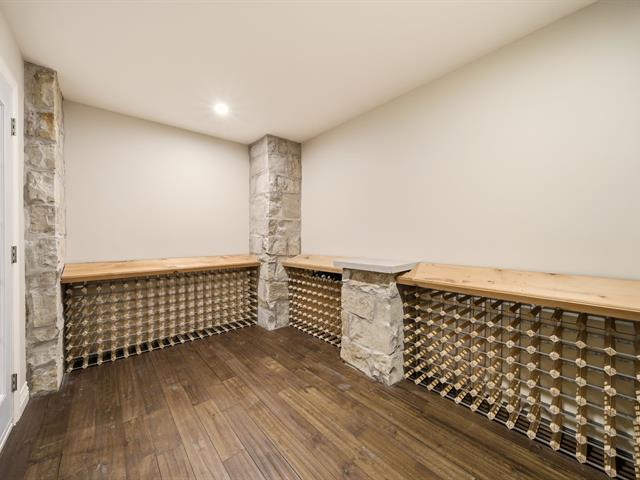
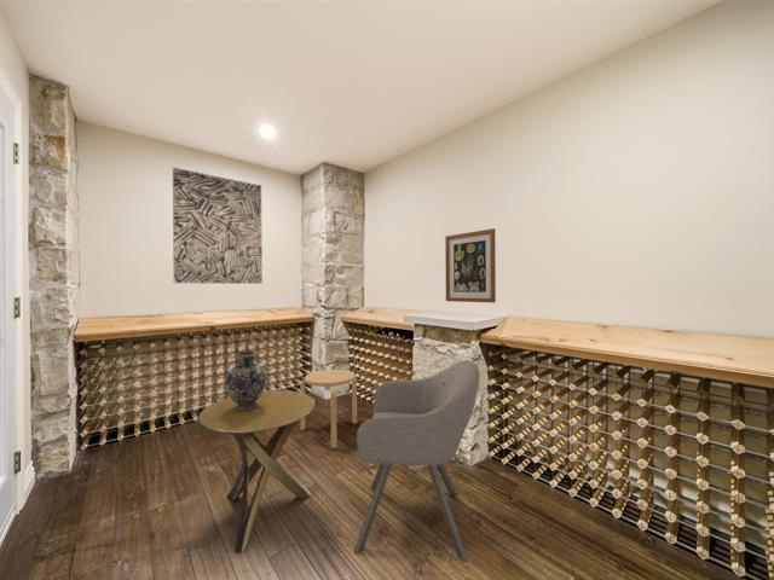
+ side table (260, 459)
+ chair (420, 440)
+ wall art (220, 230)
+ stool (331, 404)
+ wall art (468, 267)
+ decorative vase (246, 378)
